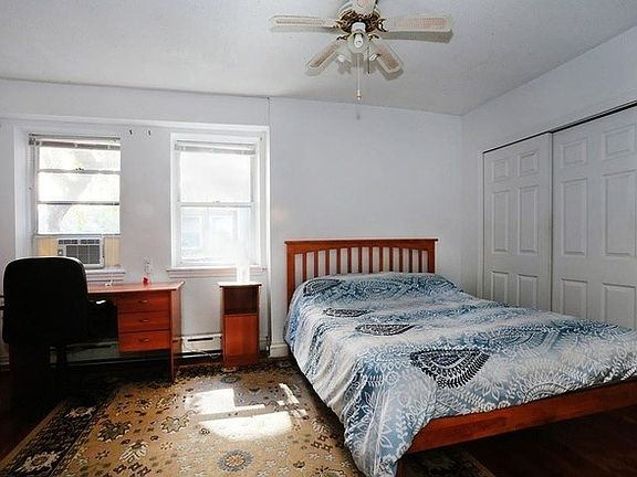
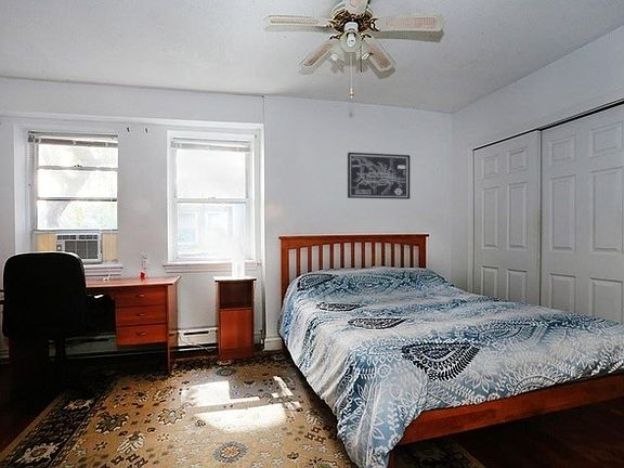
+ wall art (379, 176)
